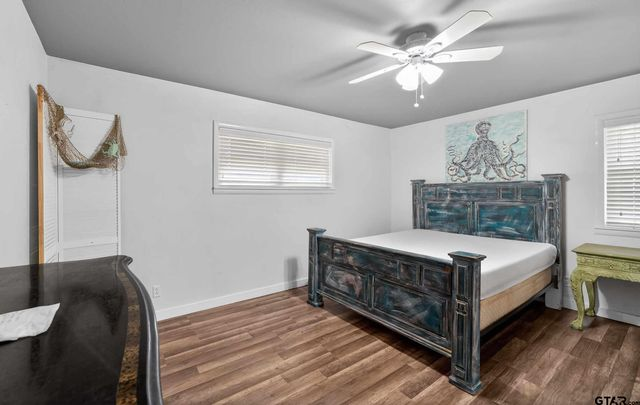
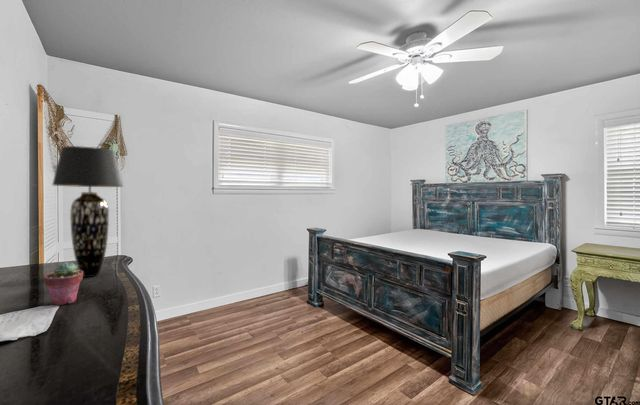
+ potted succulent (64, 281)
+ table lamp (90, 212)
